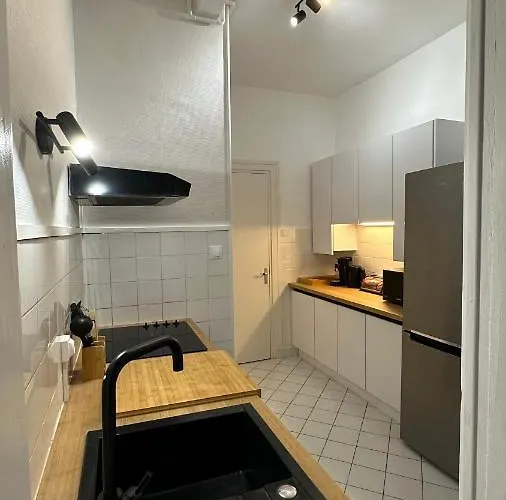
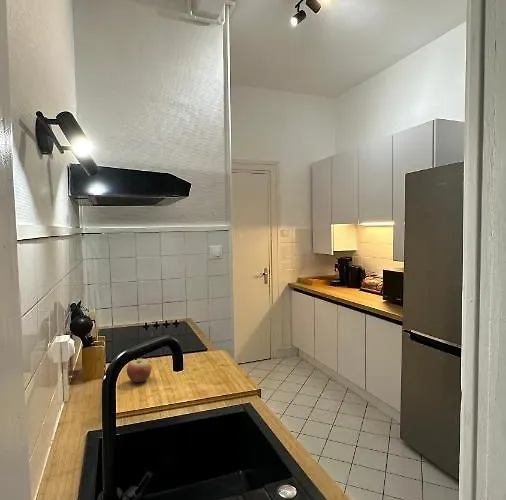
+ apple (139, 370)
